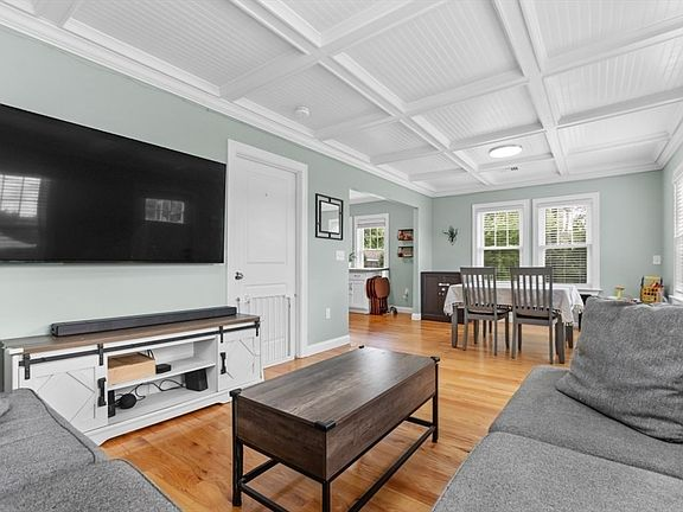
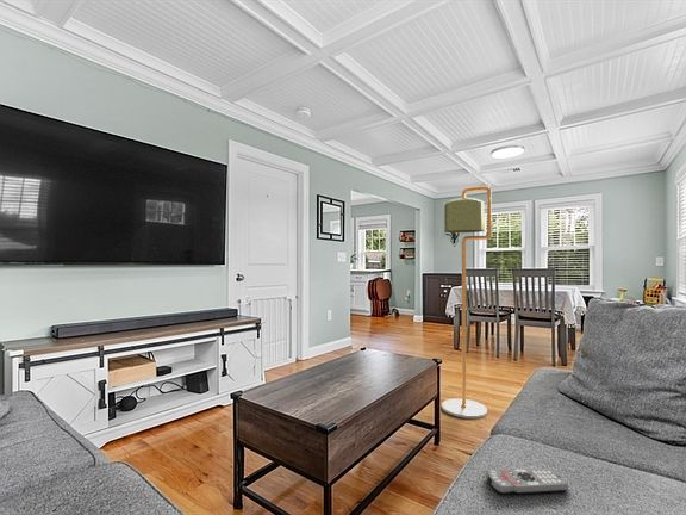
+ remote control (526, 479)
+ floor lamp (464, 298)
